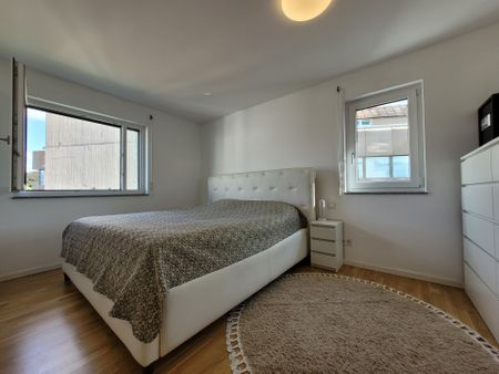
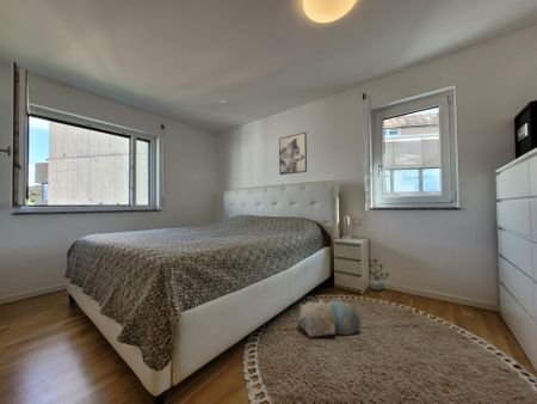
+ potted plant (378, 276)
+ wall art (292, 154)
+ plush toy (327, 316)
